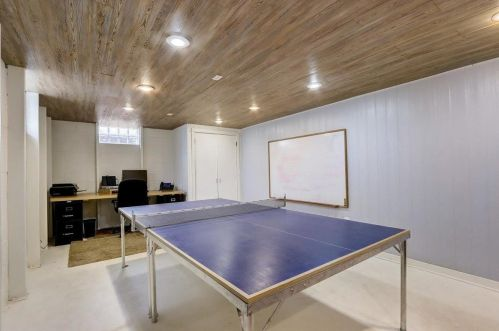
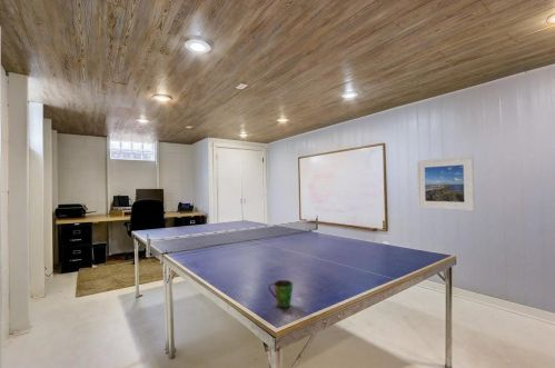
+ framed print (443, 183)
+ cup (280, 294)
